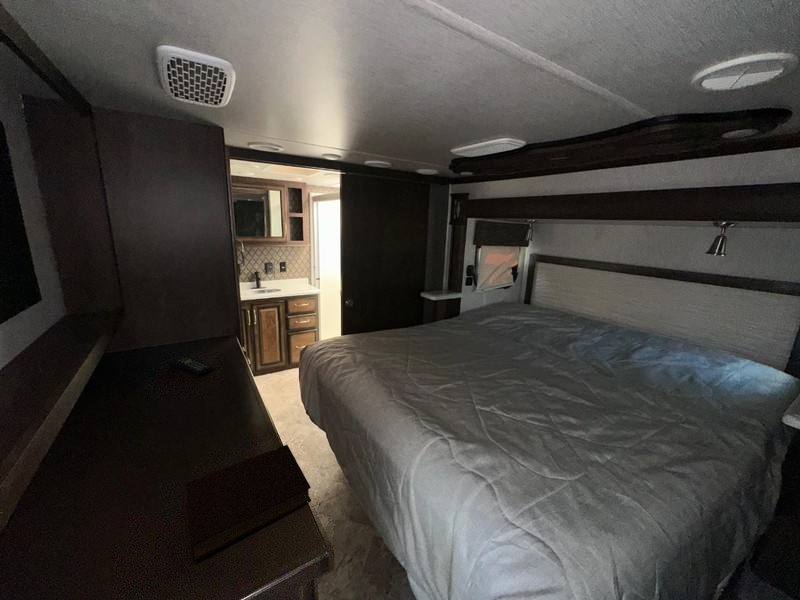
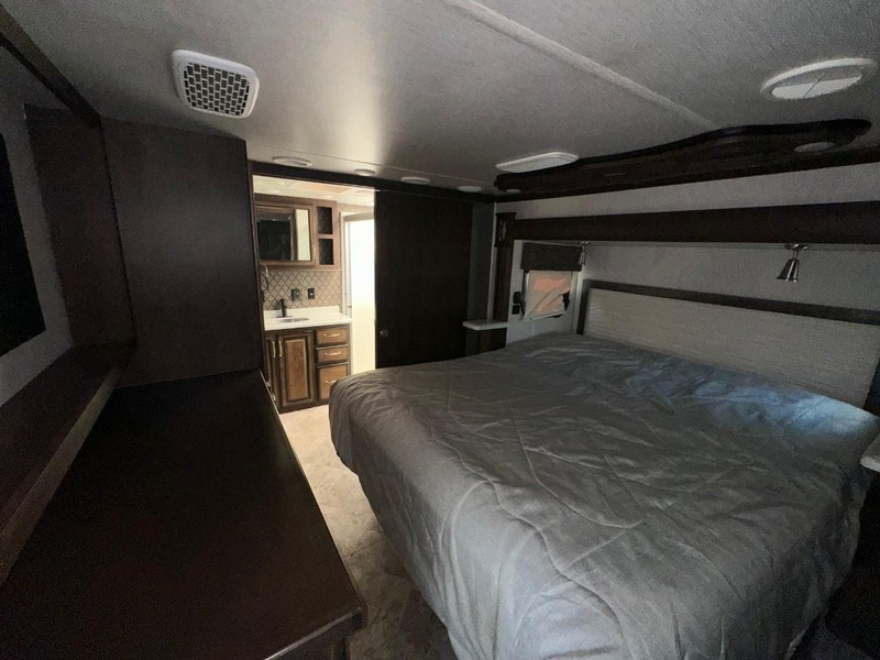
- remote control (190, 365)
- book (248, 491)
